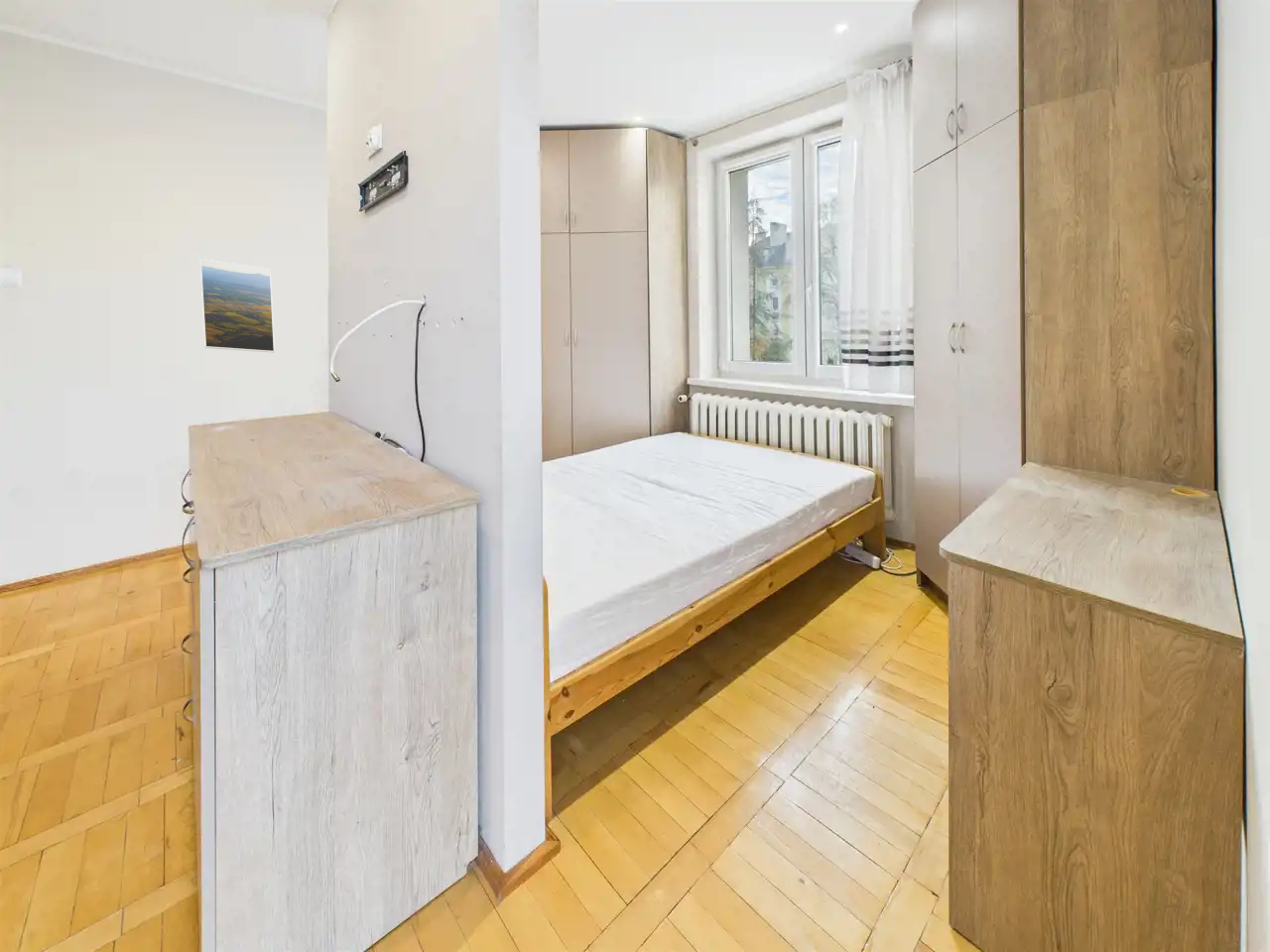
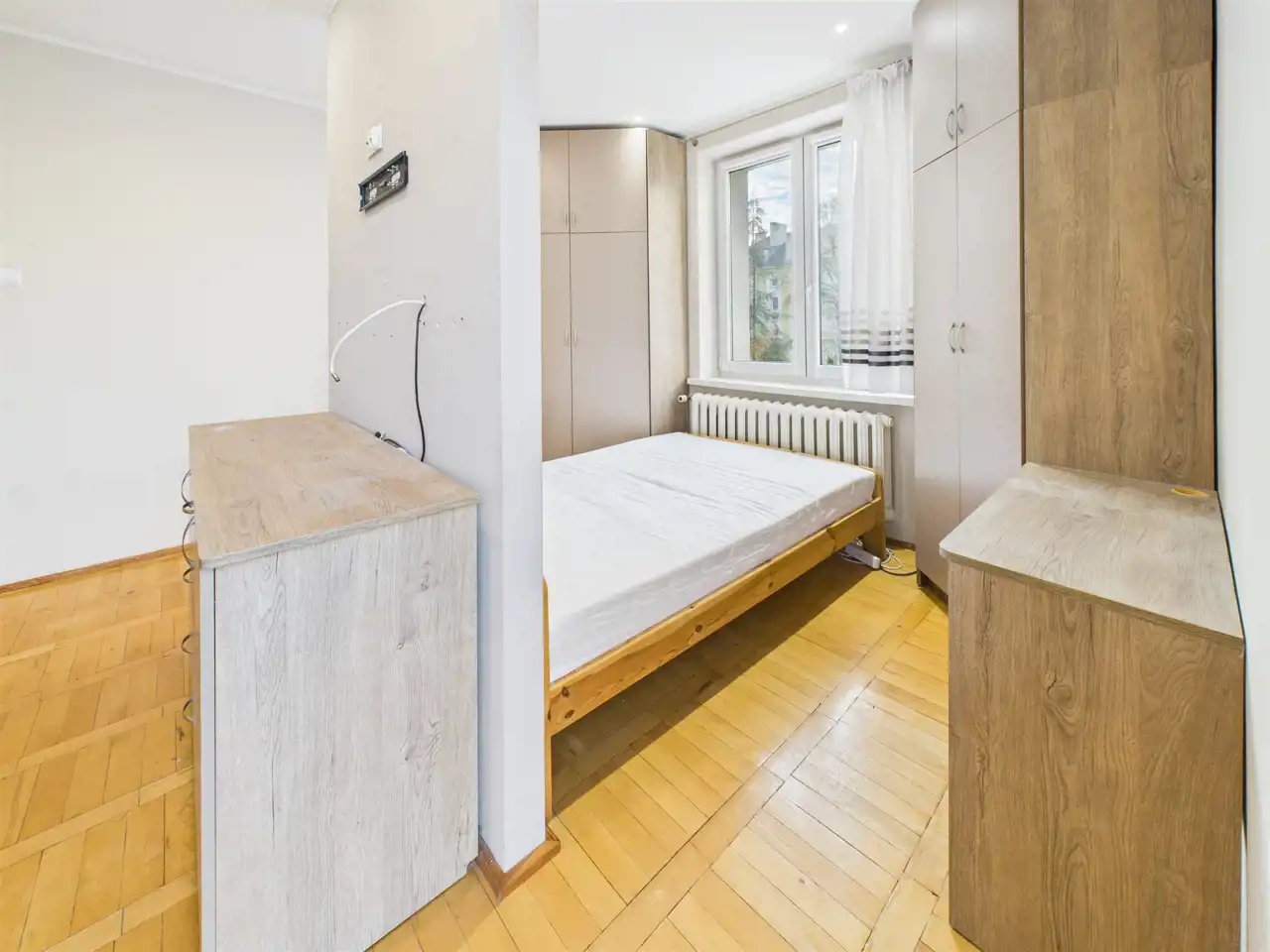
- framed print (238, 307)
